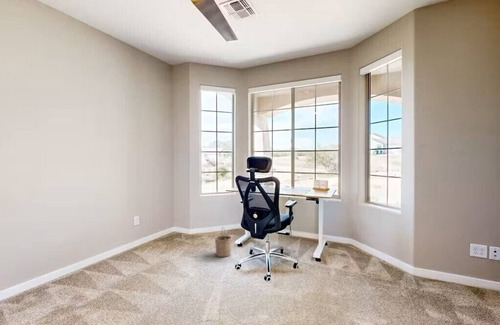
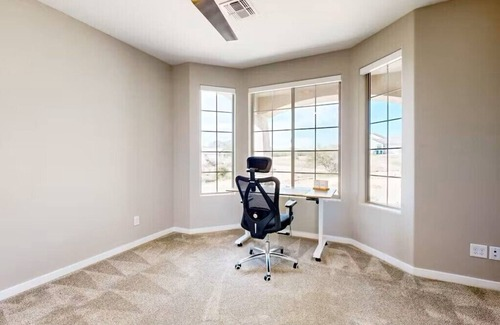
- bucket (223, 240)
